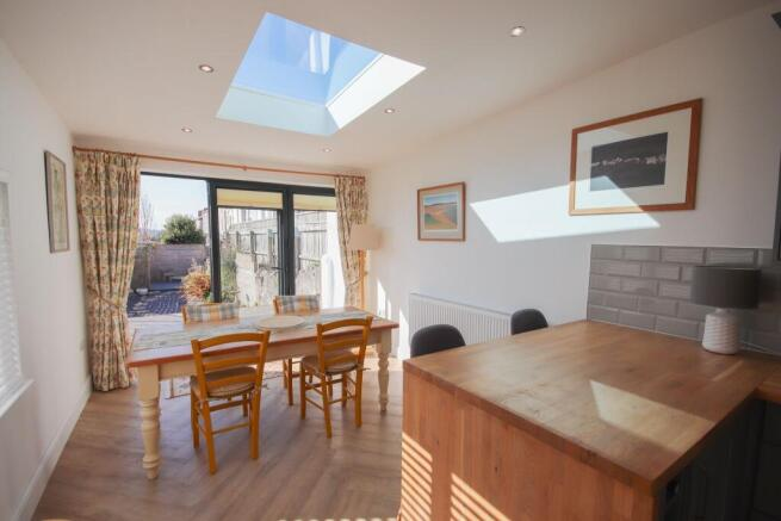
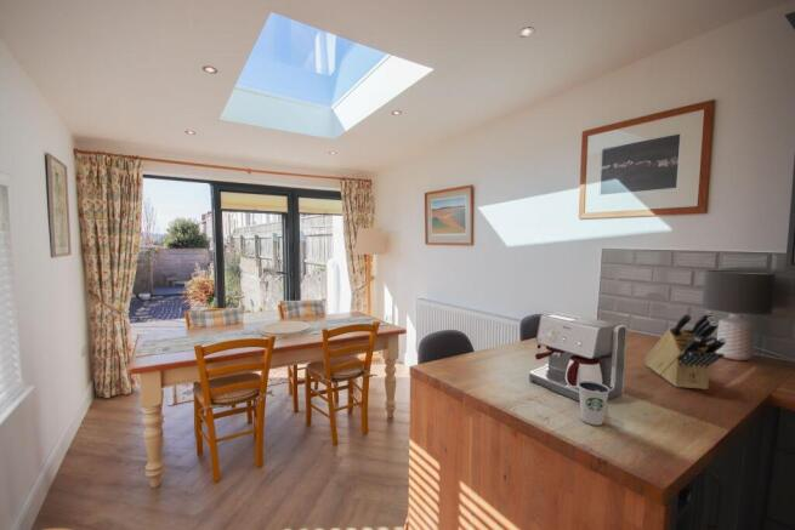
+ knife block (681, 343)
+ dixie cup (592, 403)
+ coffee maker (574, 353)
